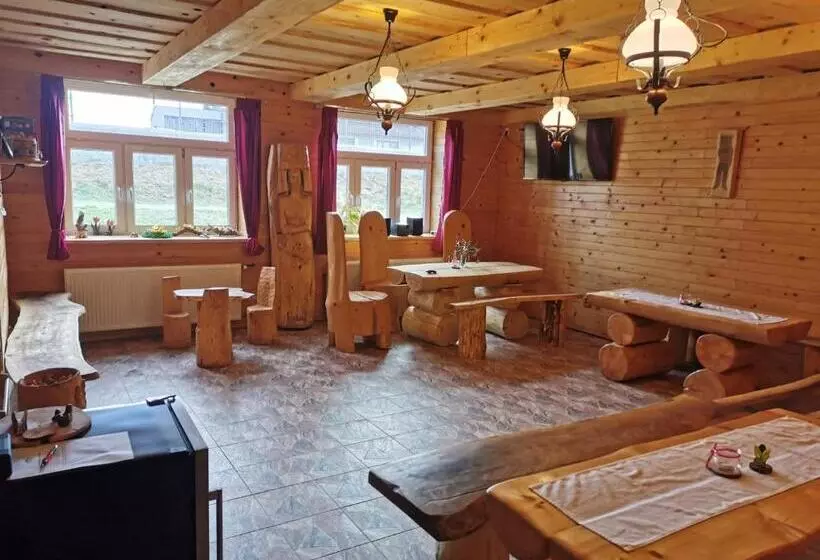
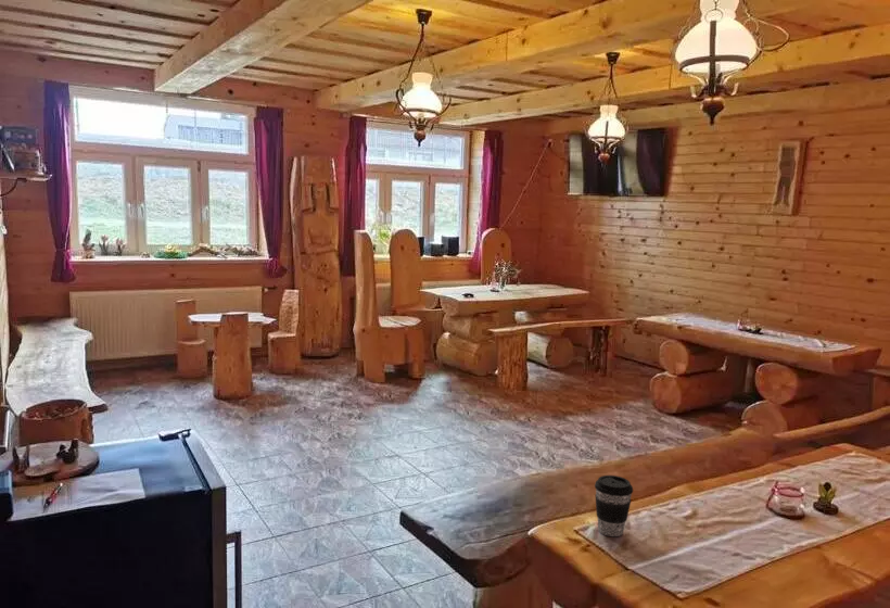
+ coffee cup (612, 506)
